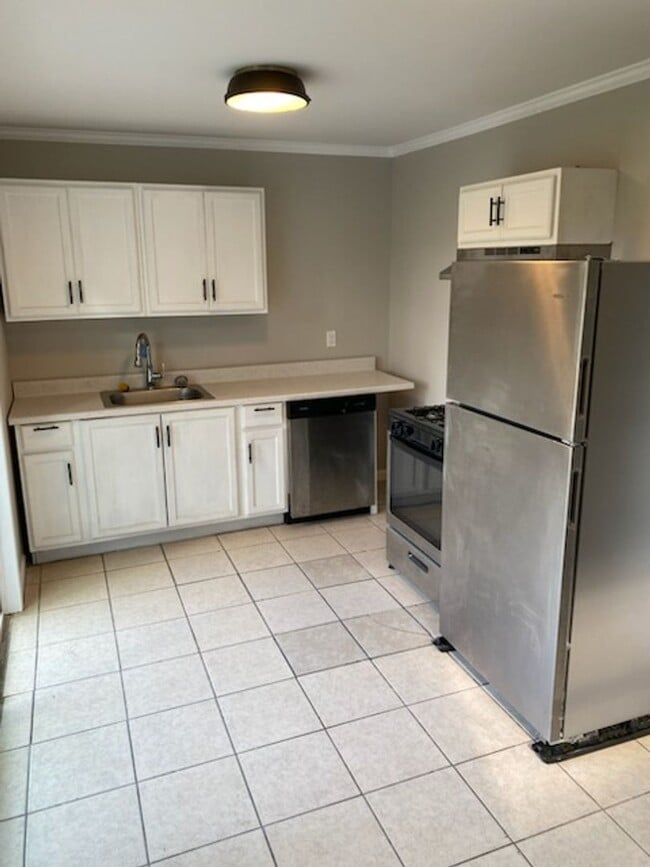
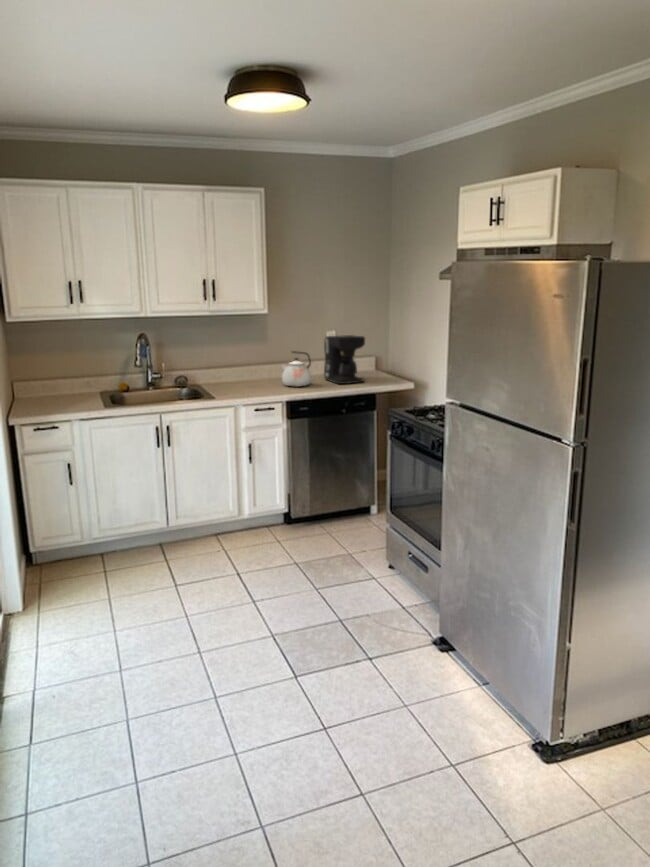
+ kettle (296, 368)
+ coffee maker (344, 358)
